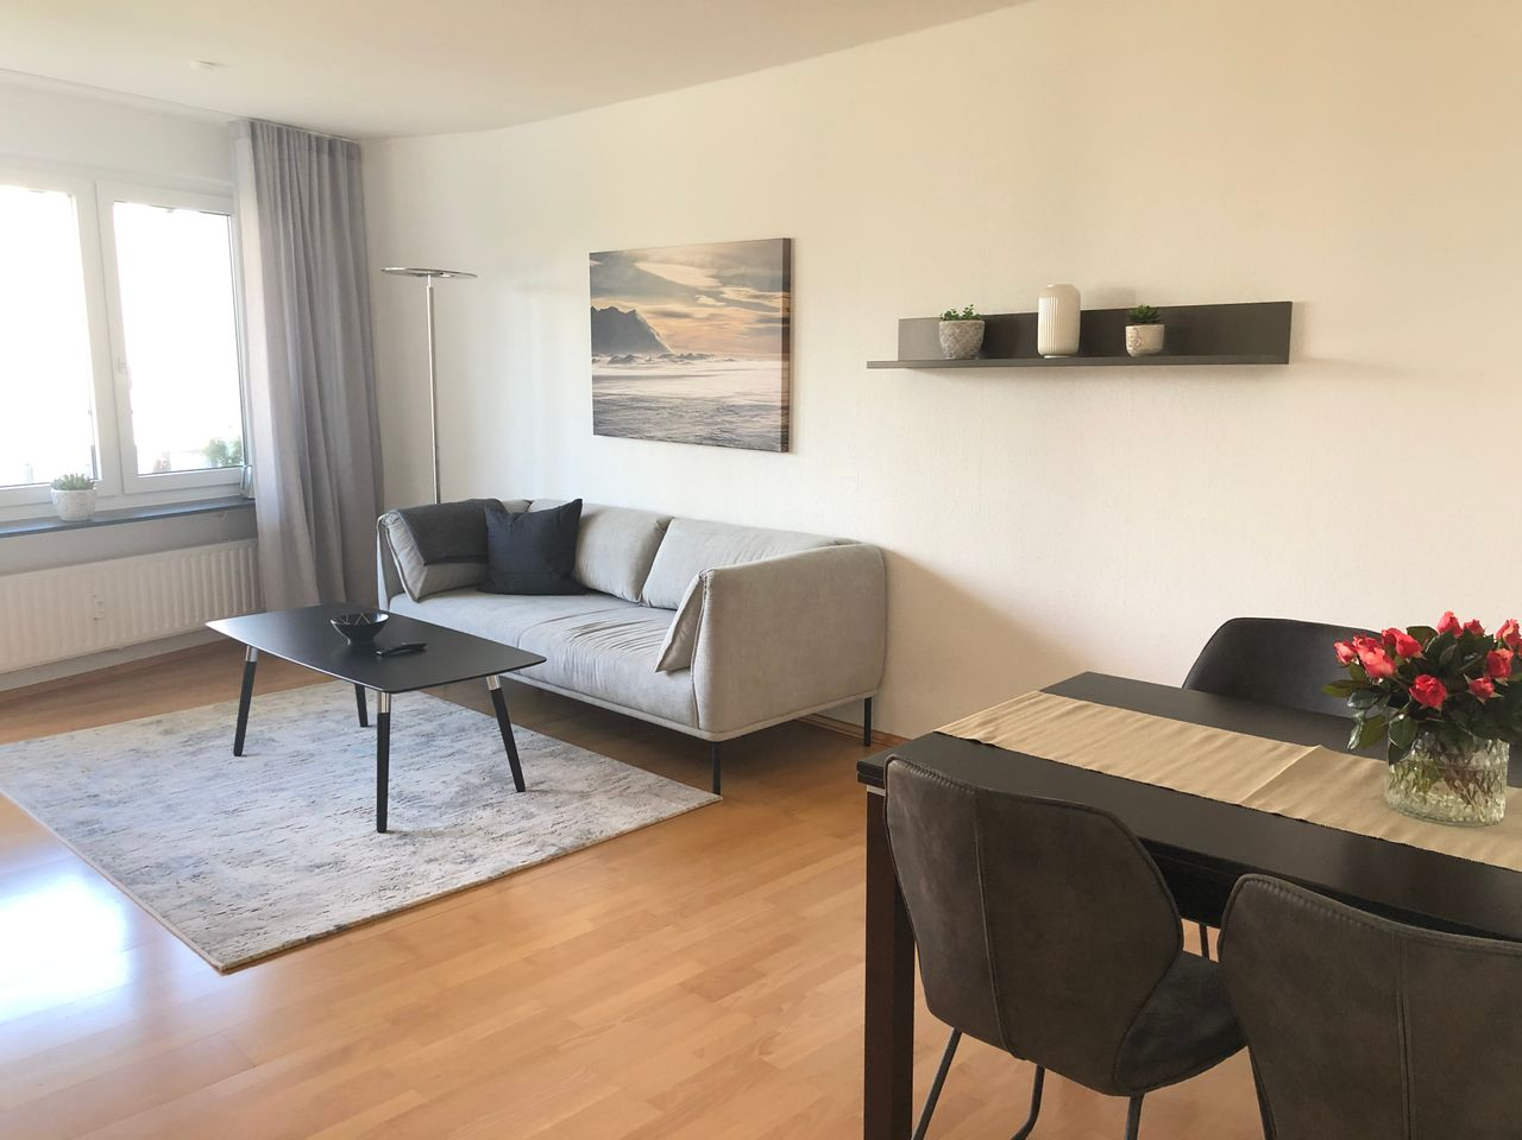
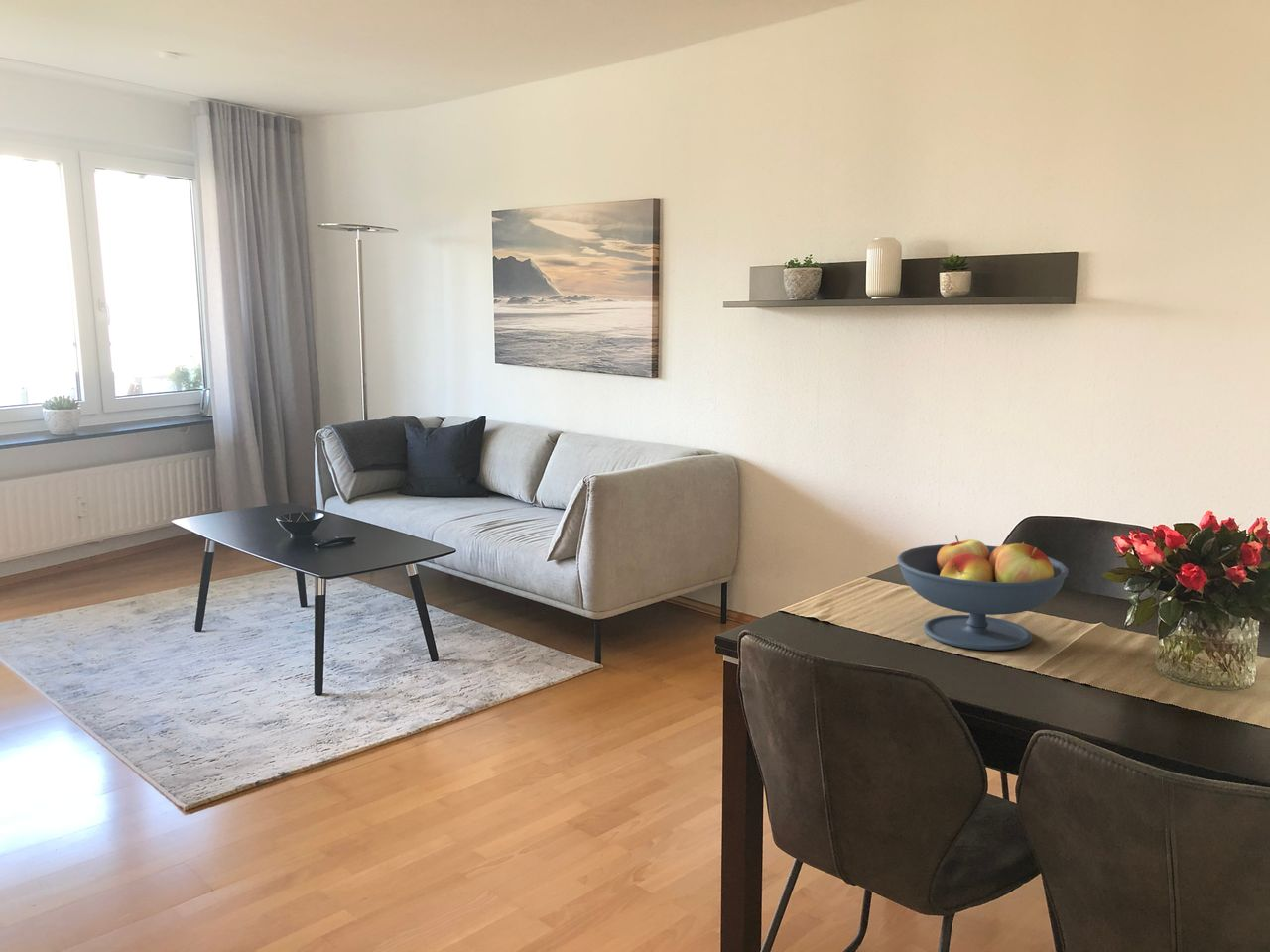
+ fruit bowl (979, 585)
